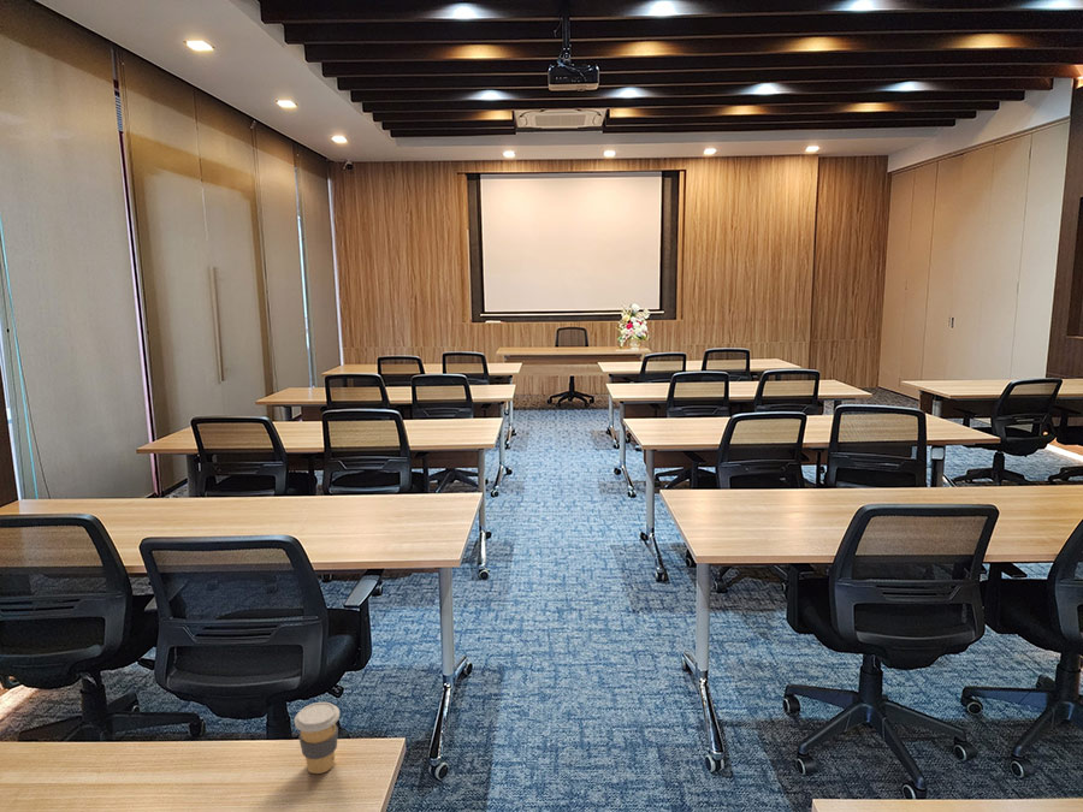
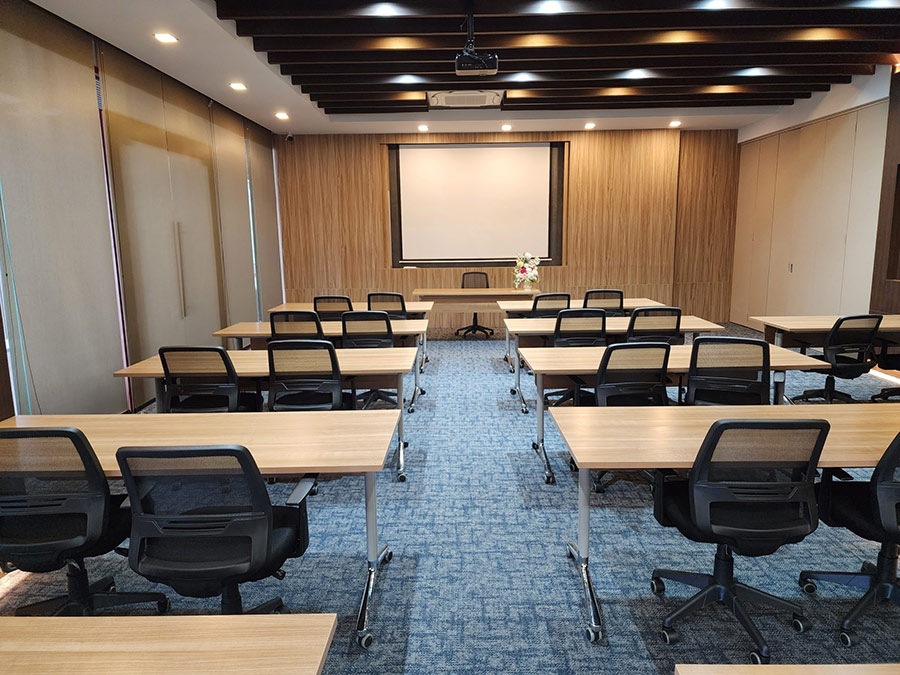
- coffee cup (318, 739)
